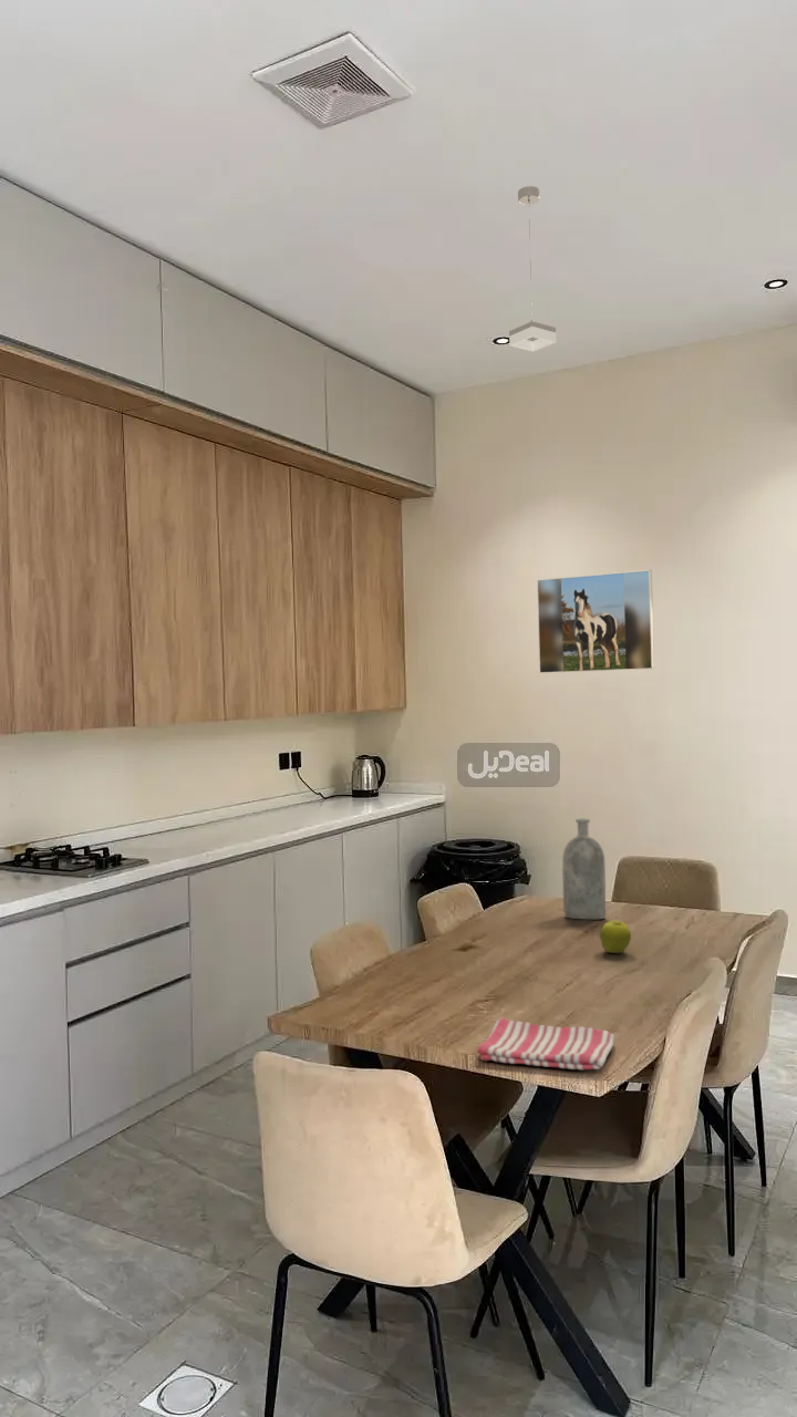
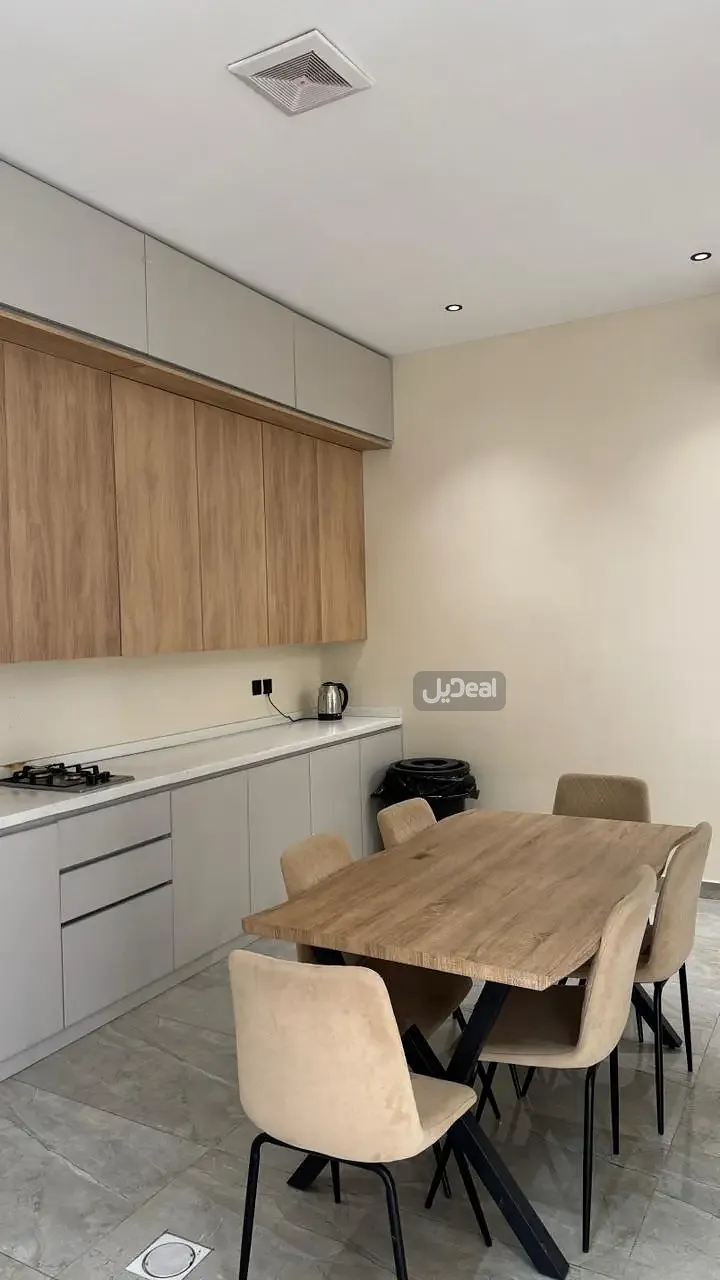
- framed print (593, 622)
- dish towel (547, 1043)
- fruit (615, 937)
- pendant lamp (530, 267)
- bottle (583, 868)
